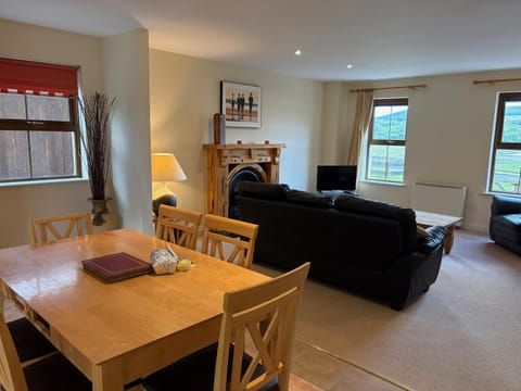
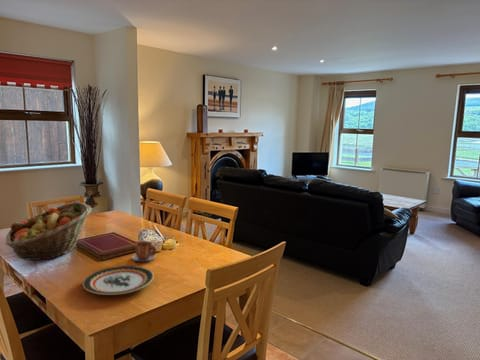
+ fruit basket (50, 228)
+ plate (119, 281)
+ mug (144, 251)
